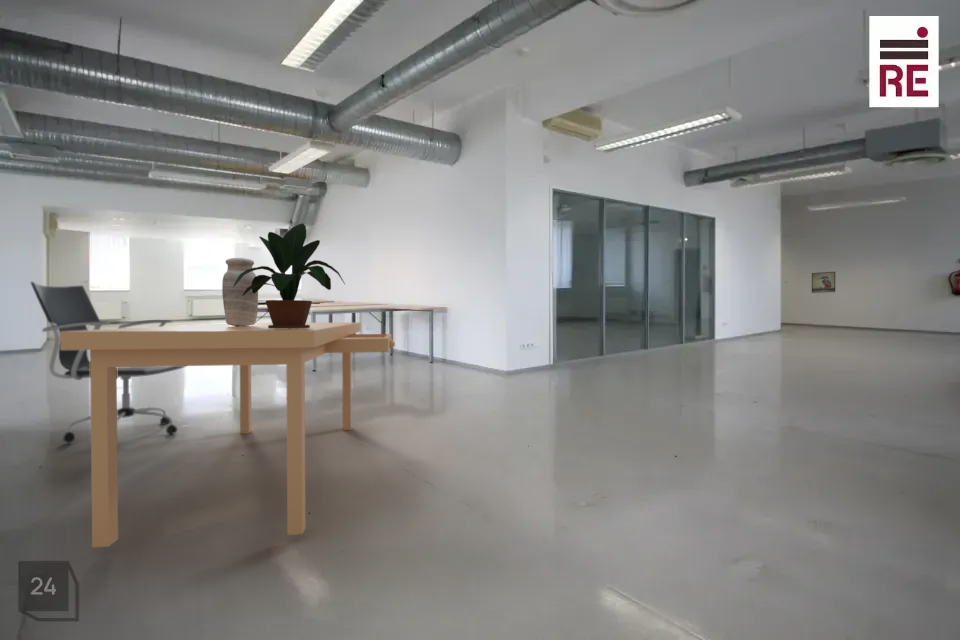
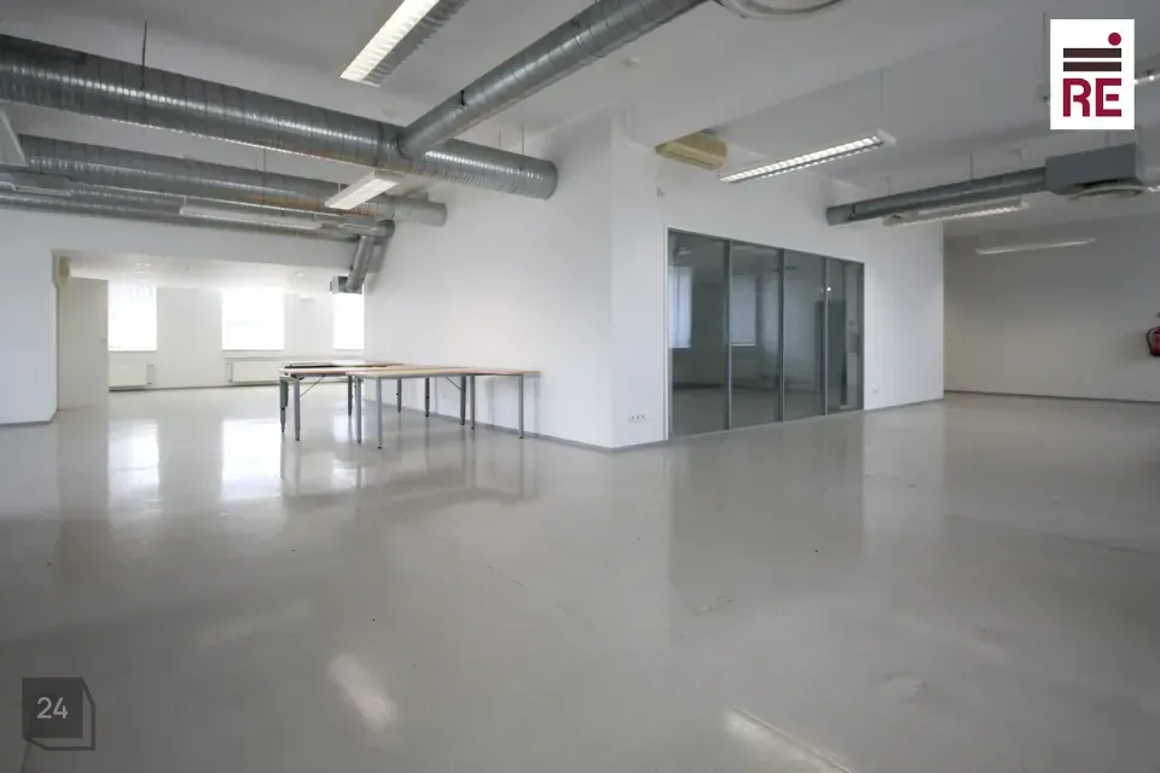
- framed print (823, 282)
- office chair (116, 367)
- potted plant (292, 272)
- desk (290, 397)
- vase (240, 292)
